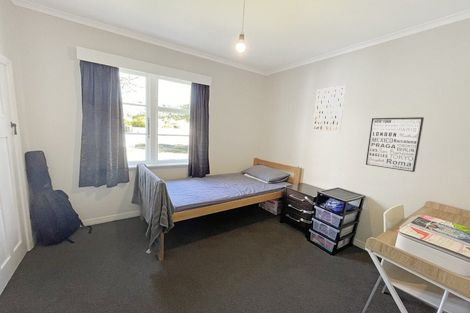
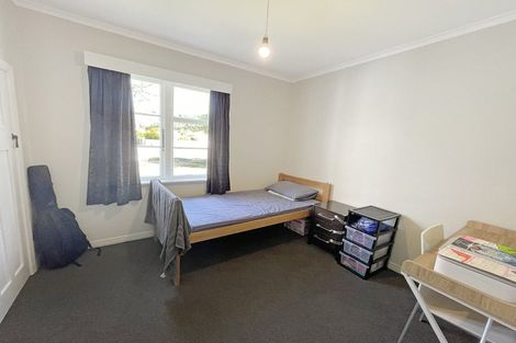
- wall art (392, 143)
- wall art (328, 110)
